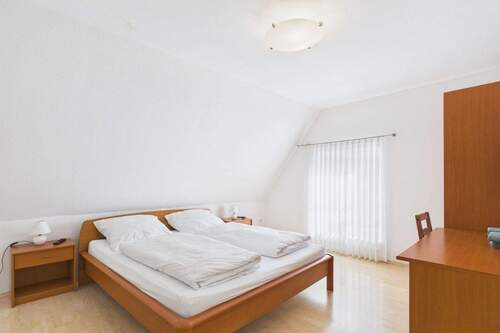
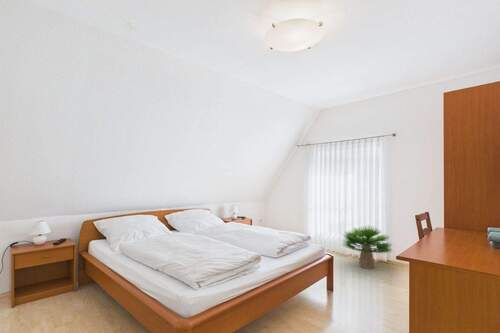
+ potted plant (366, 245)
